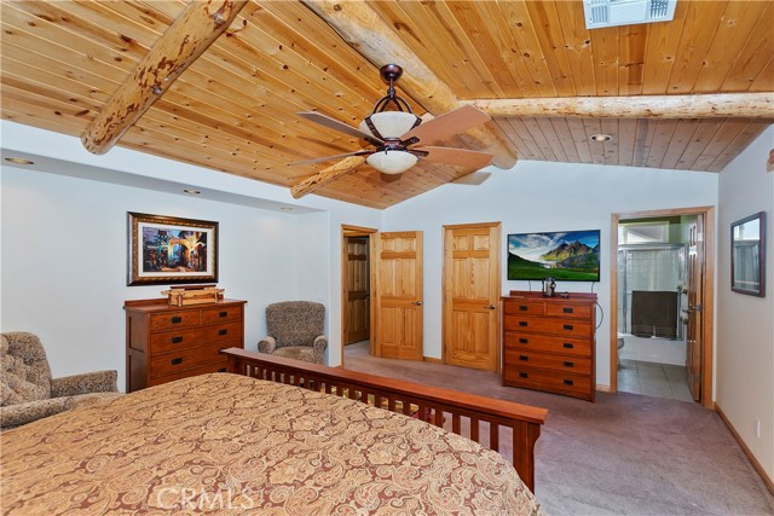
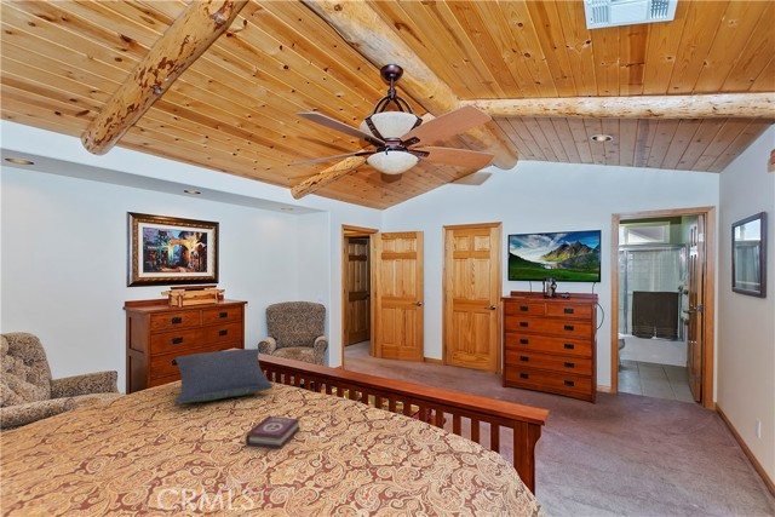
+ book (274, 430)
+ pillow (222, 373)
